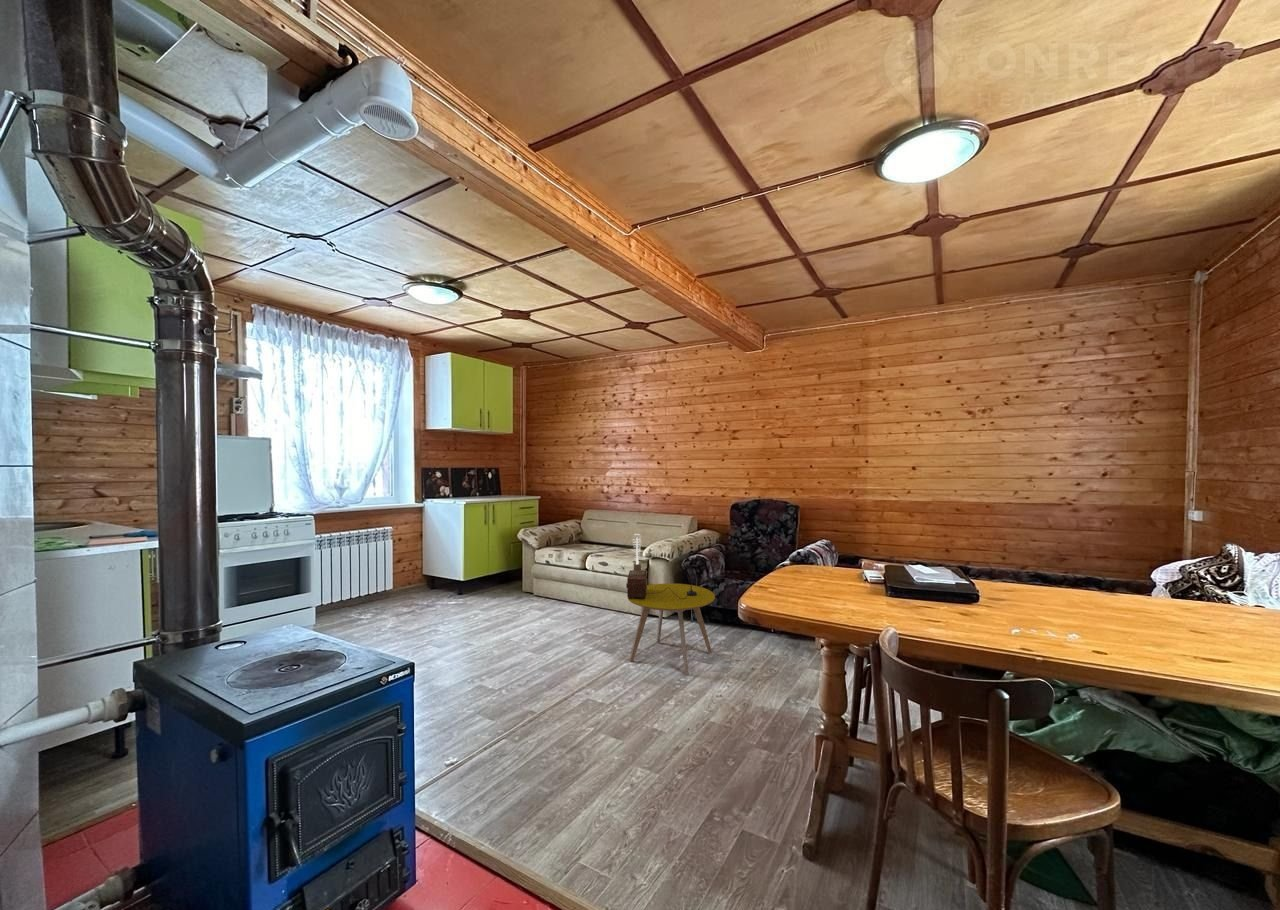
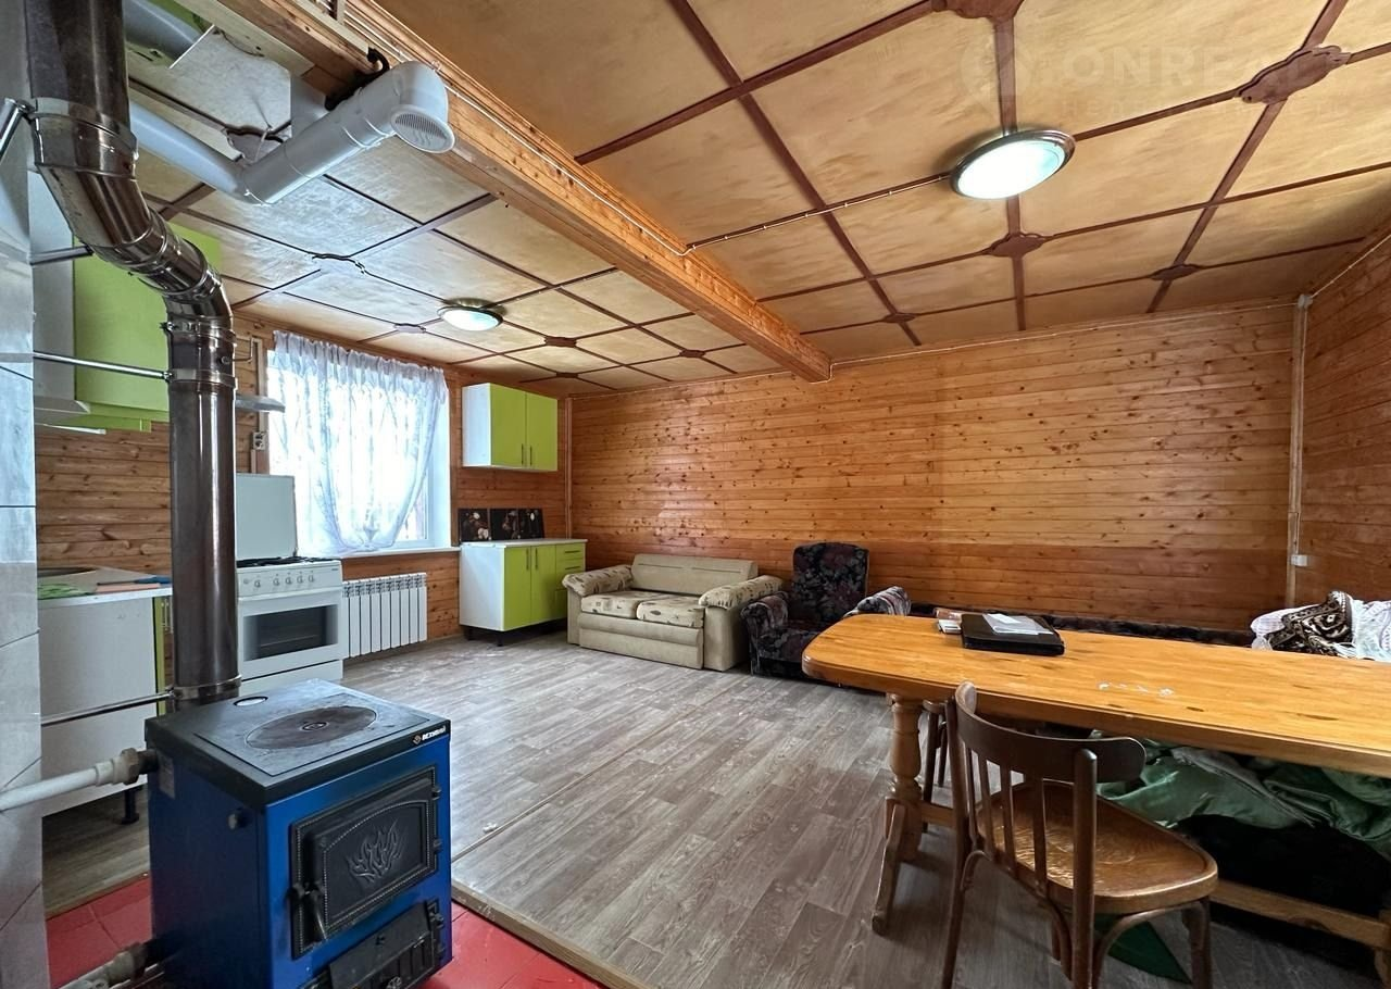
- side table (679, 626)
- table lamp (646, 570)
